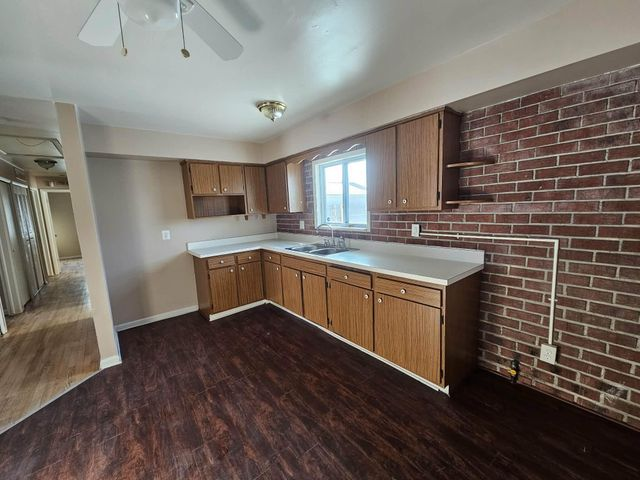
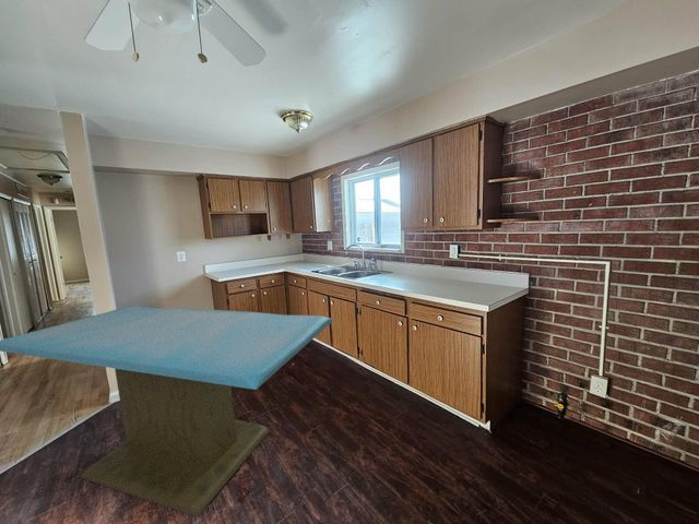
+ dining table (178, 391)
